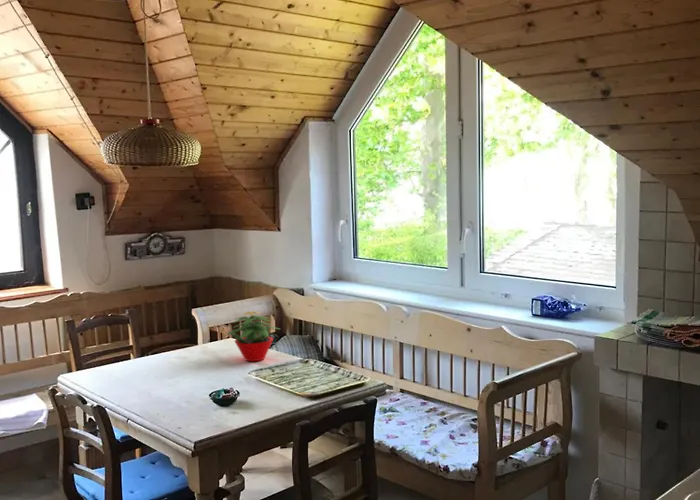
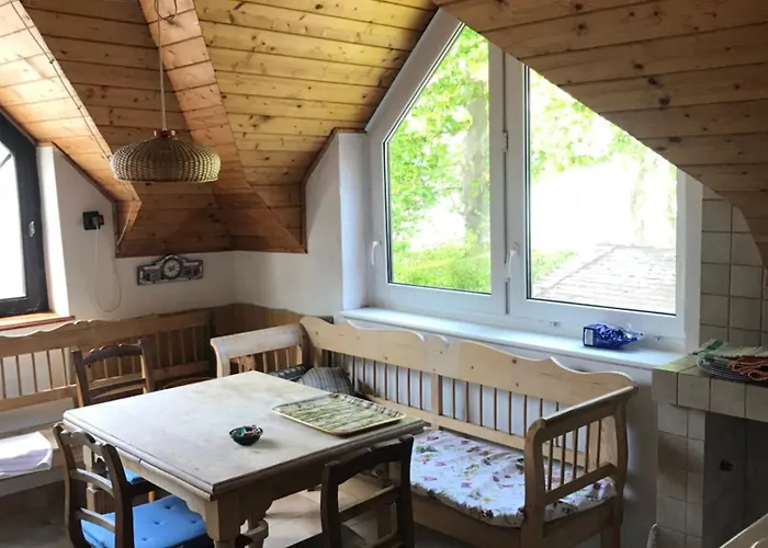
- potted flower (253, 334)
